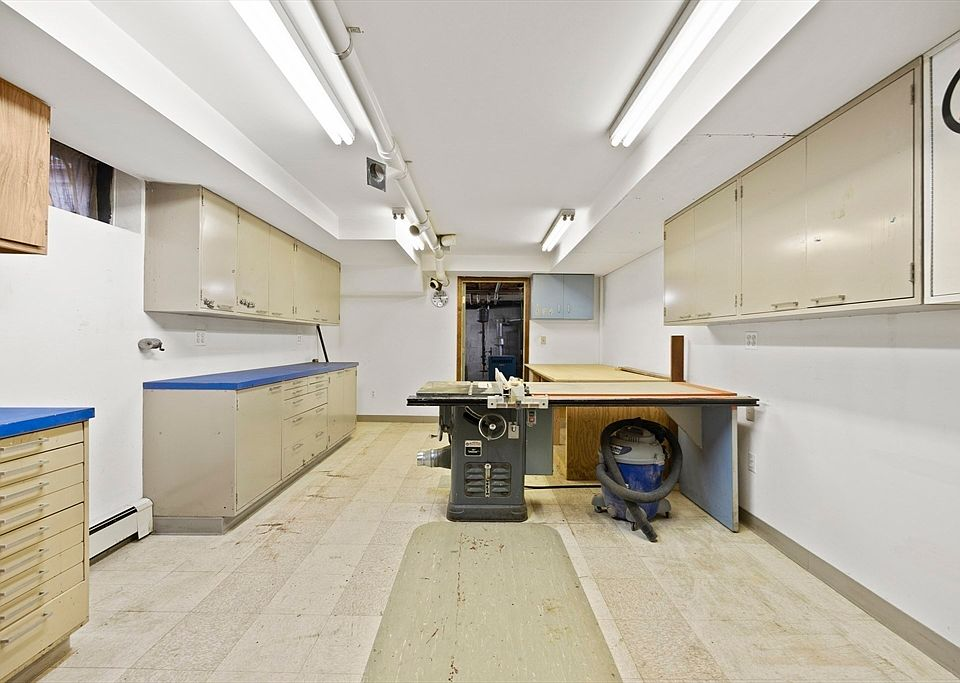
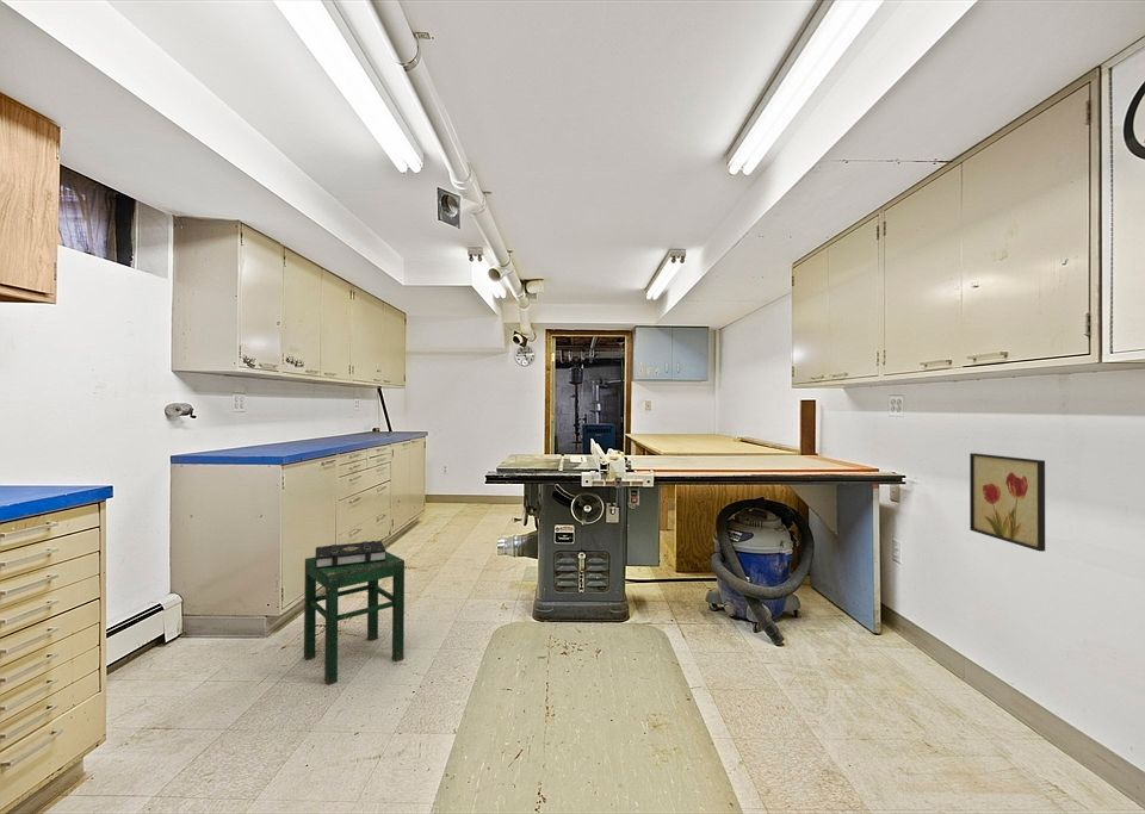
+ stool (355, 610)
+ spell book (349, 552)
+ wall art (1005, 498)
